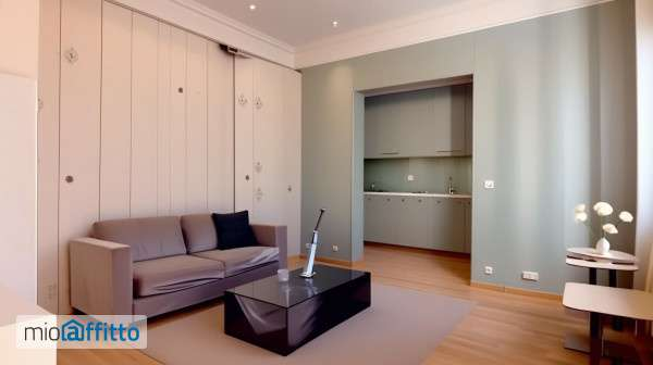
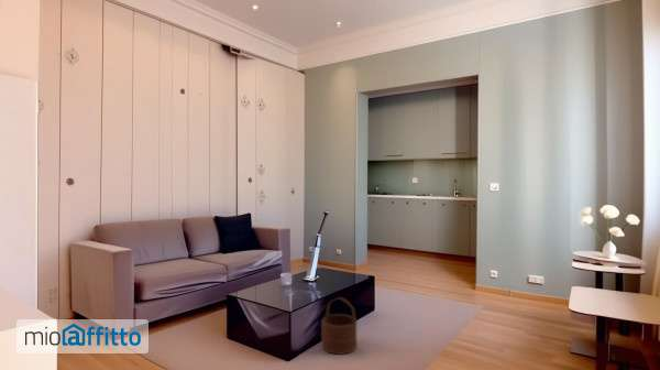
+ wooden bucket (339, 322)
